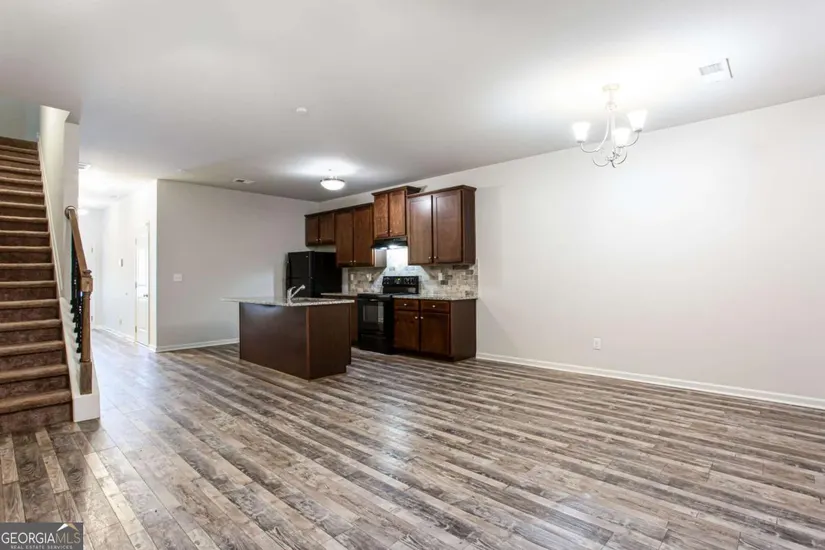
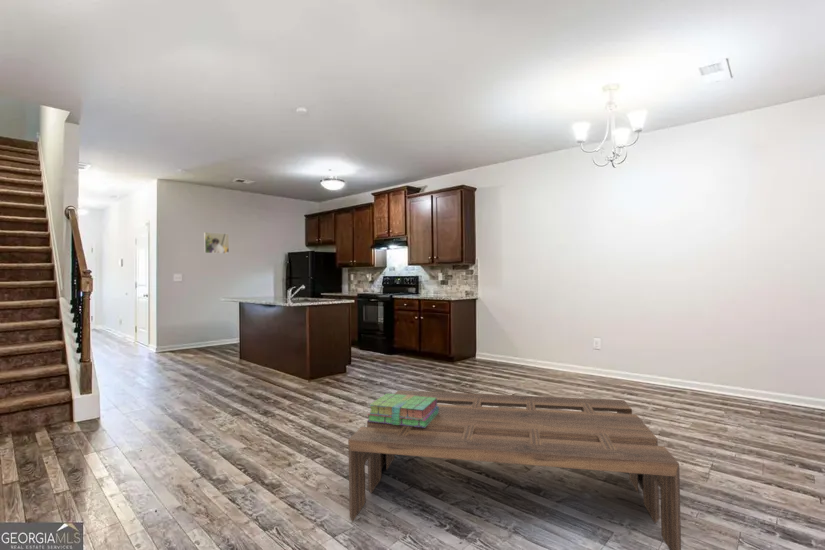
+ stack of books (403, 407)
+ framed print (216, 243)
+ coffee table (503, 451)
